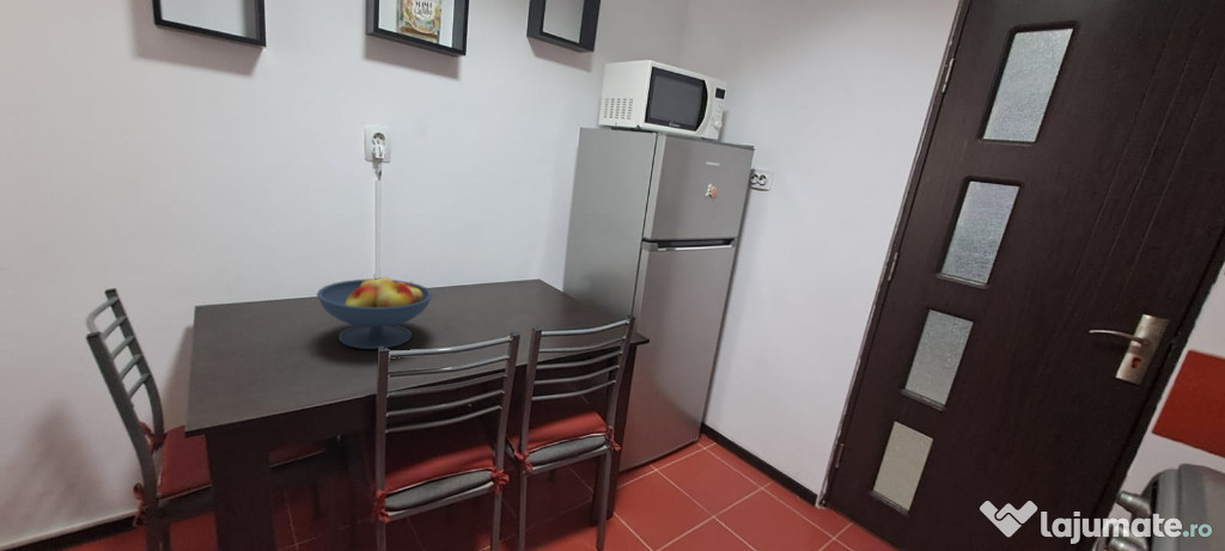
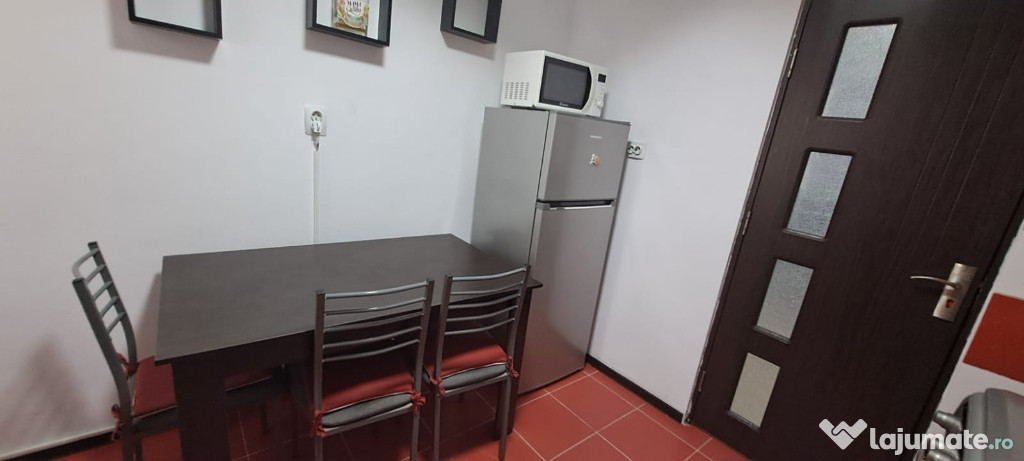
- fruit bowl (377, 306)
